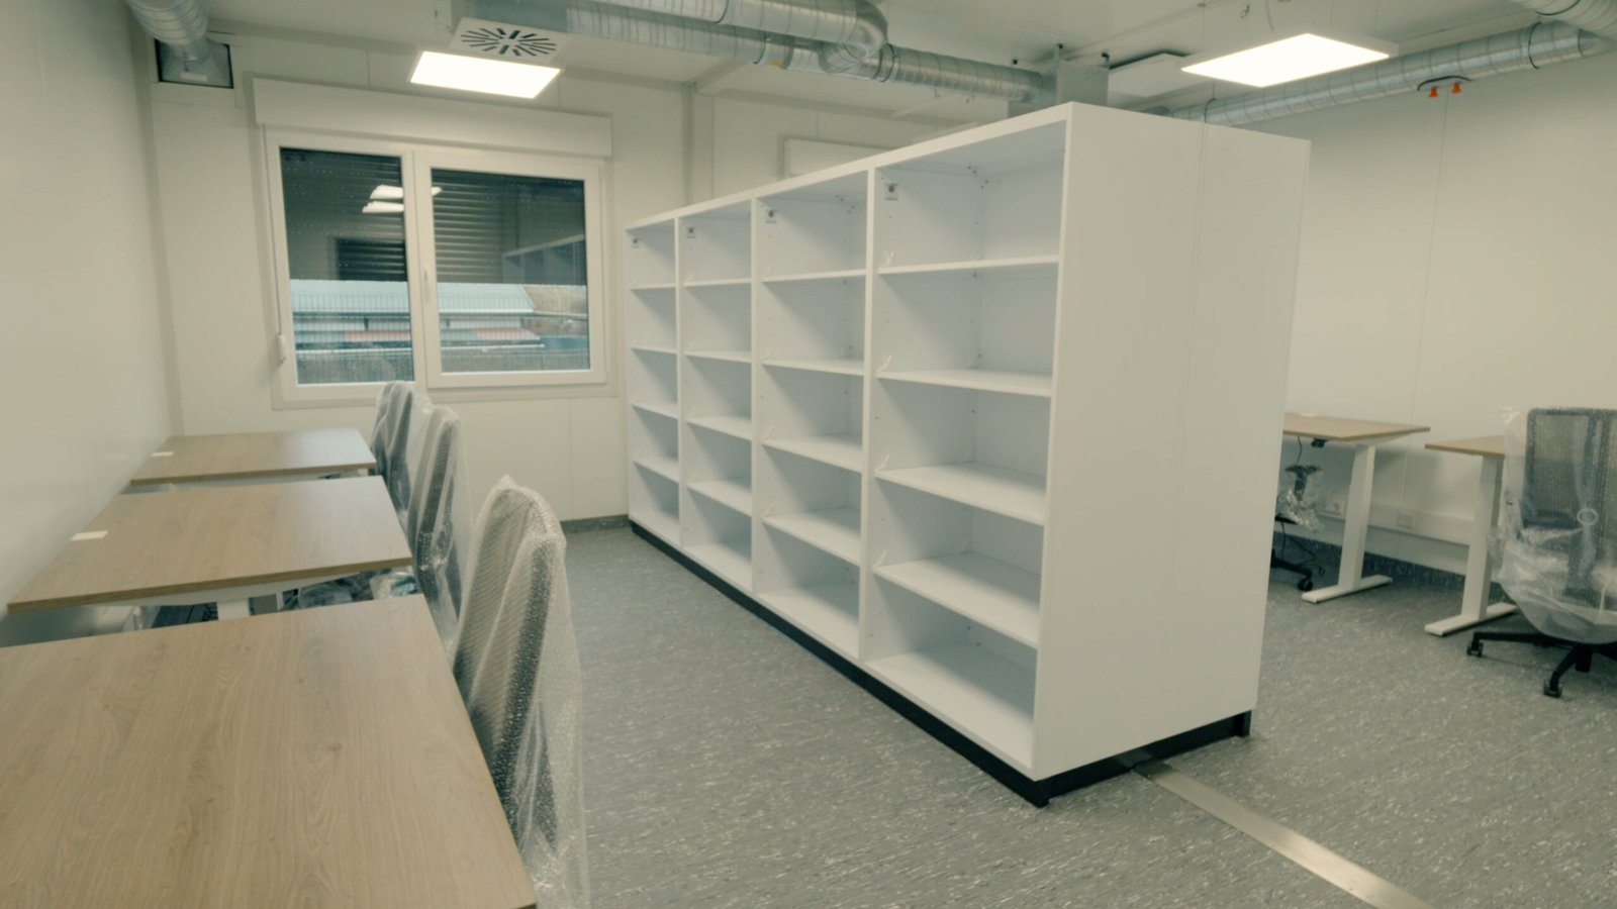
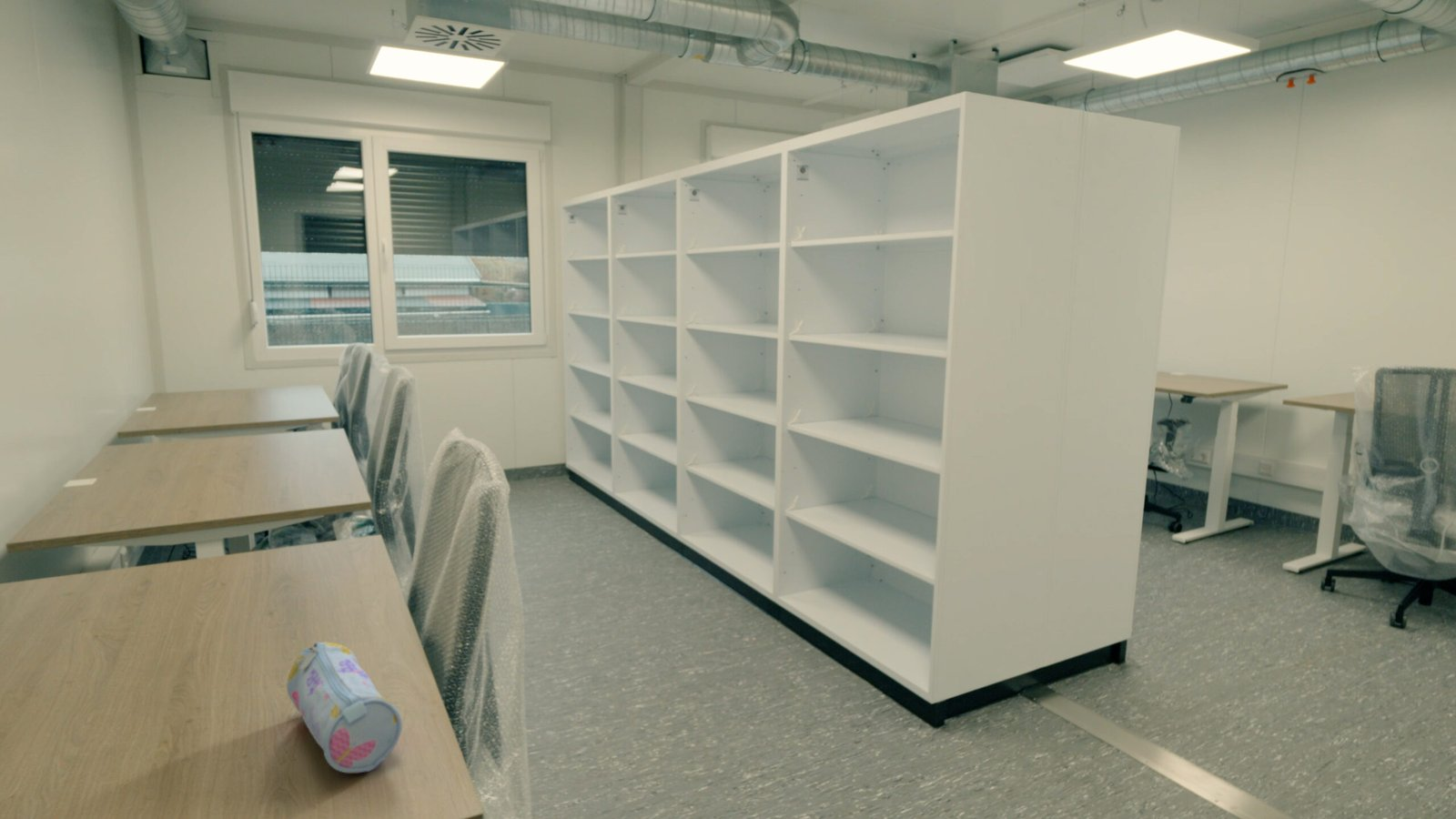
+ pencil case (342, 701)
